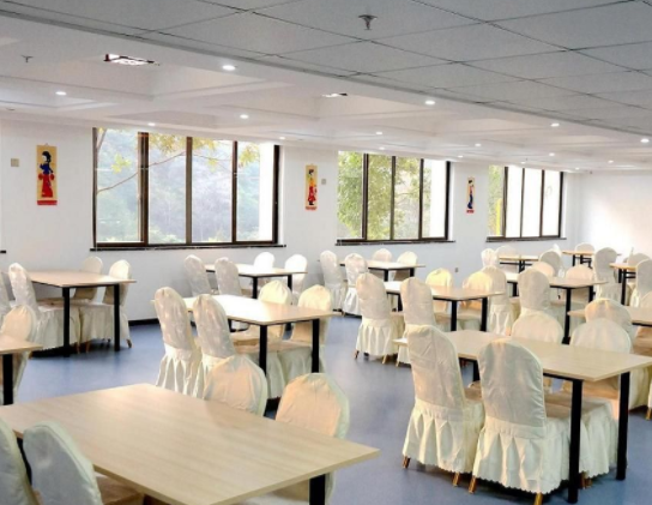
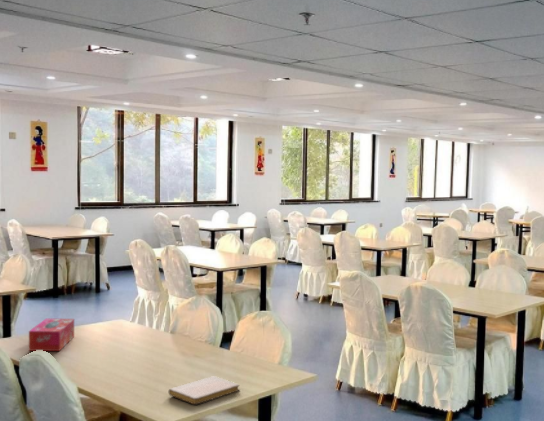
+ tissue box (52, 334)
+ notebook (204, 389)
